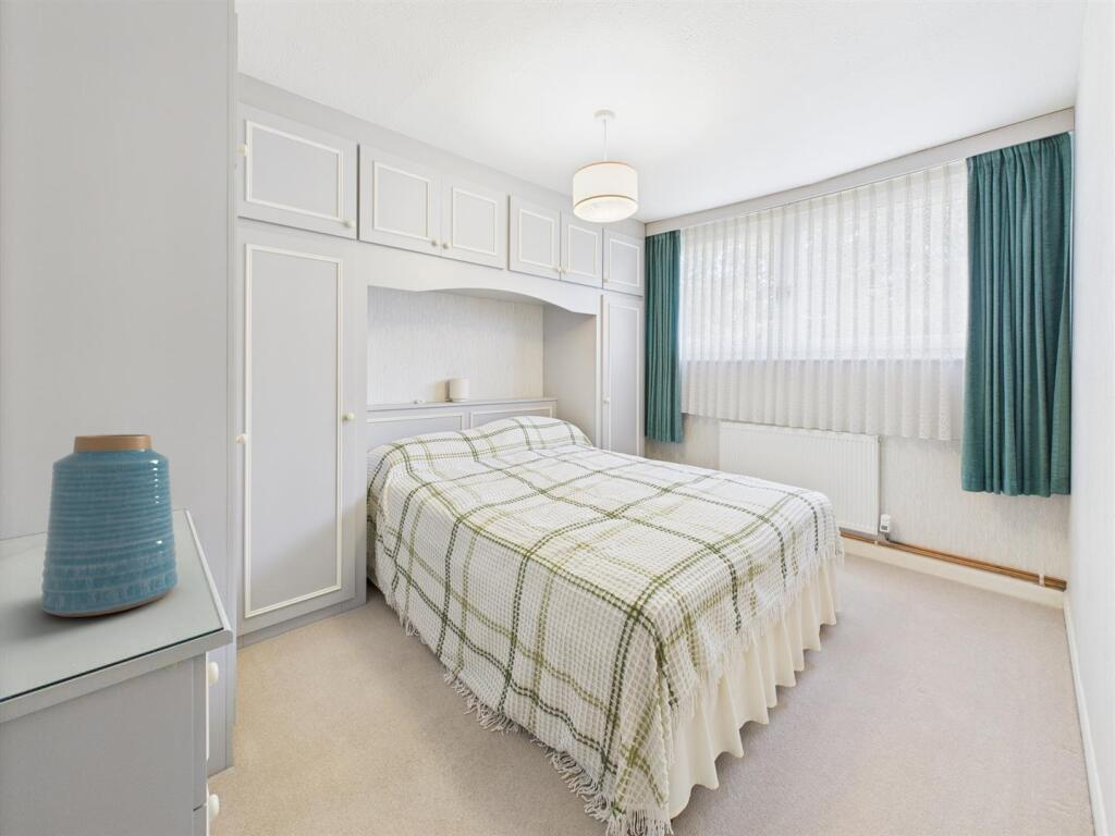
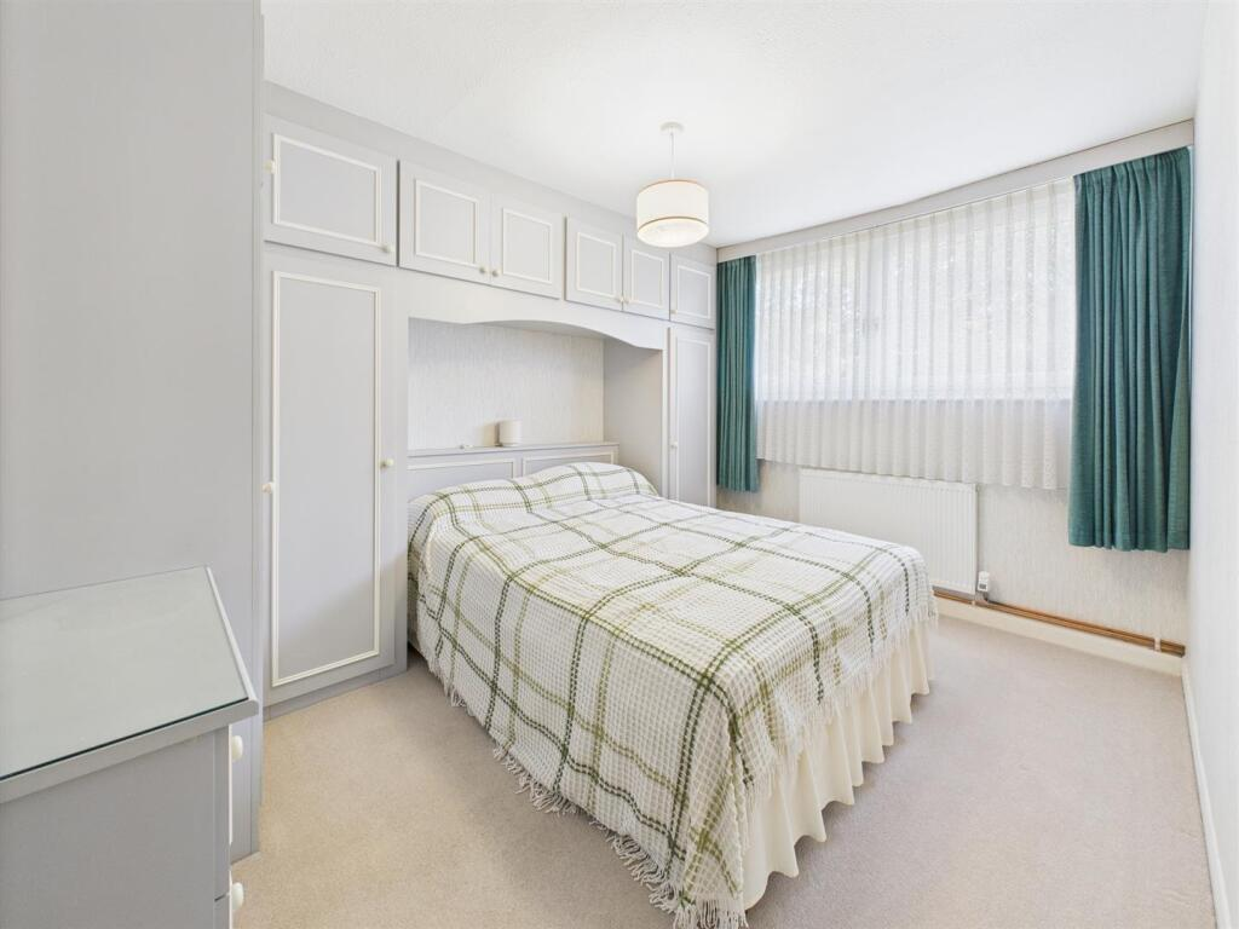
- vase (113, 517)
